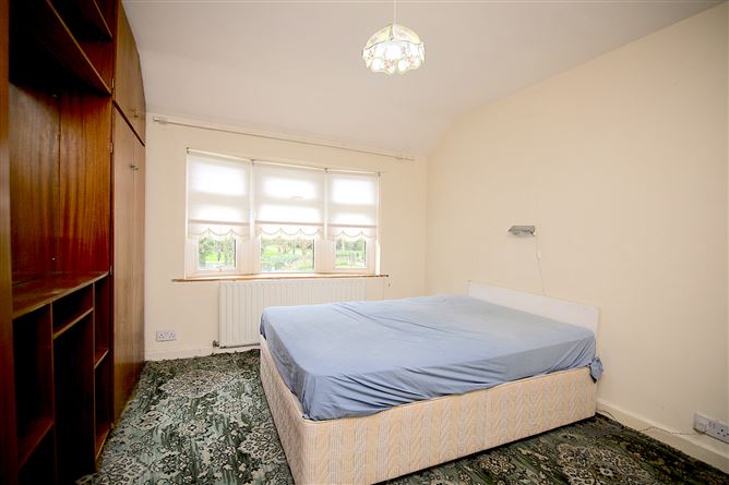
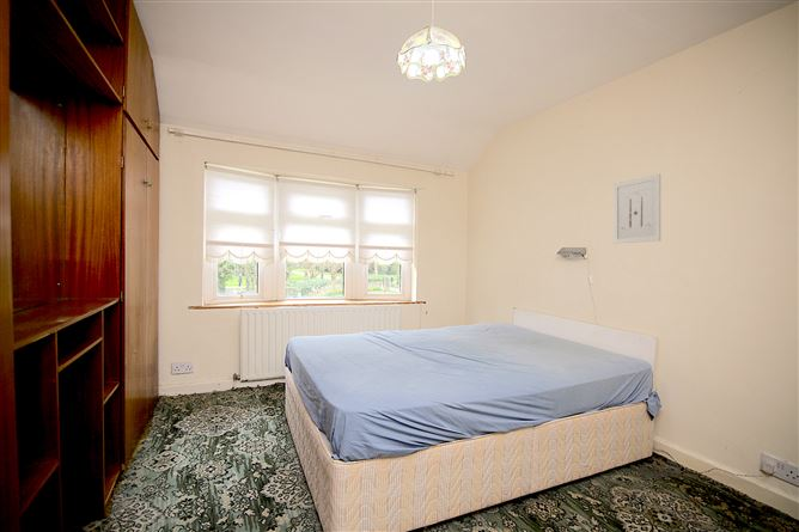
+ wall art (635, 210)
